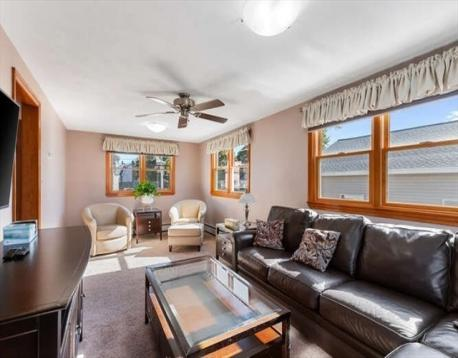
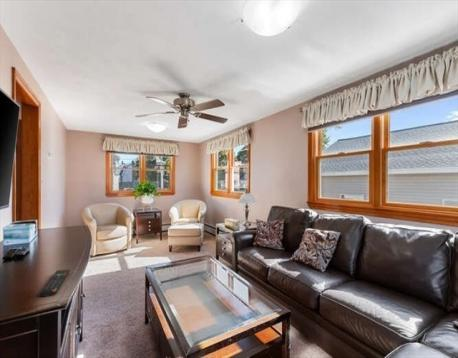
+ remote control (56, 281)
